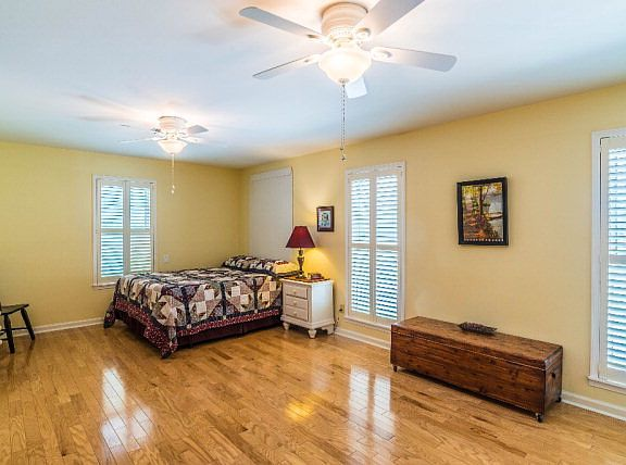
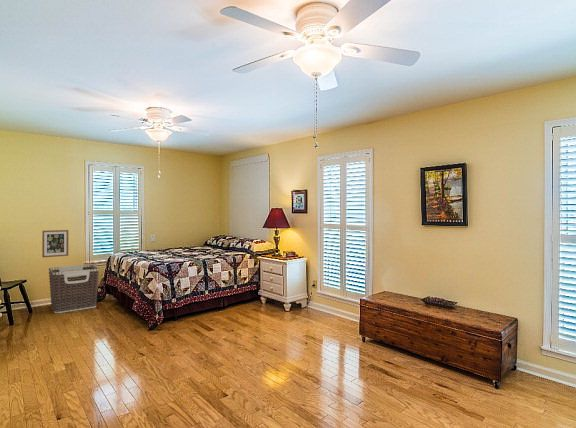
+ wall art (55, 243)
+ clothes hamper (73, 287)
